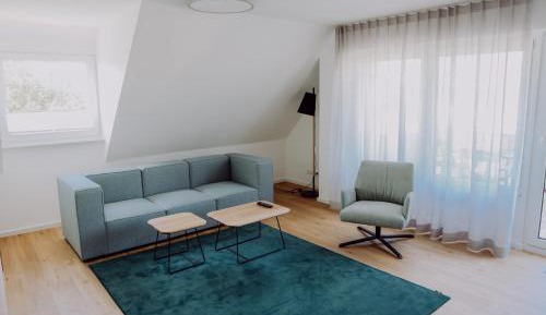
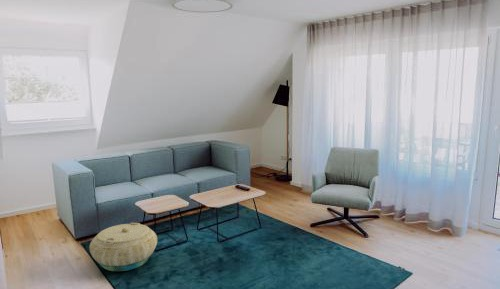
+ basket (124, 245)
